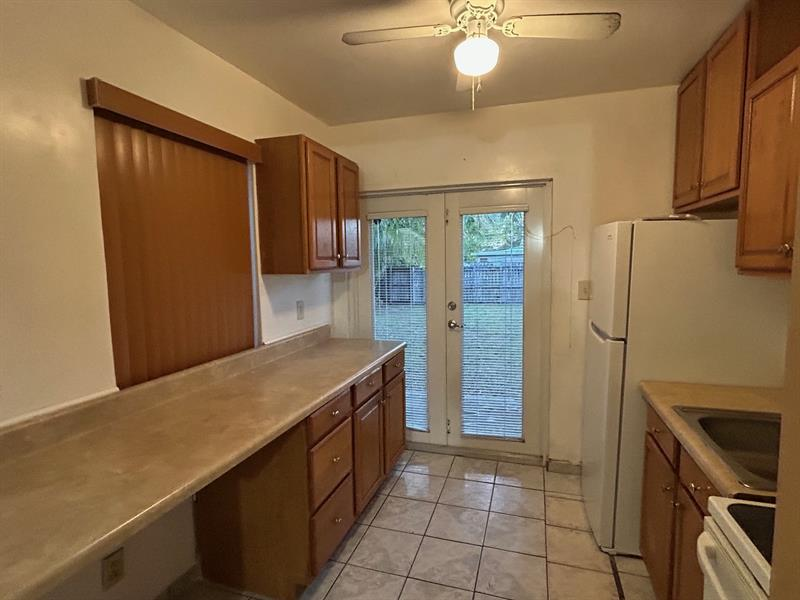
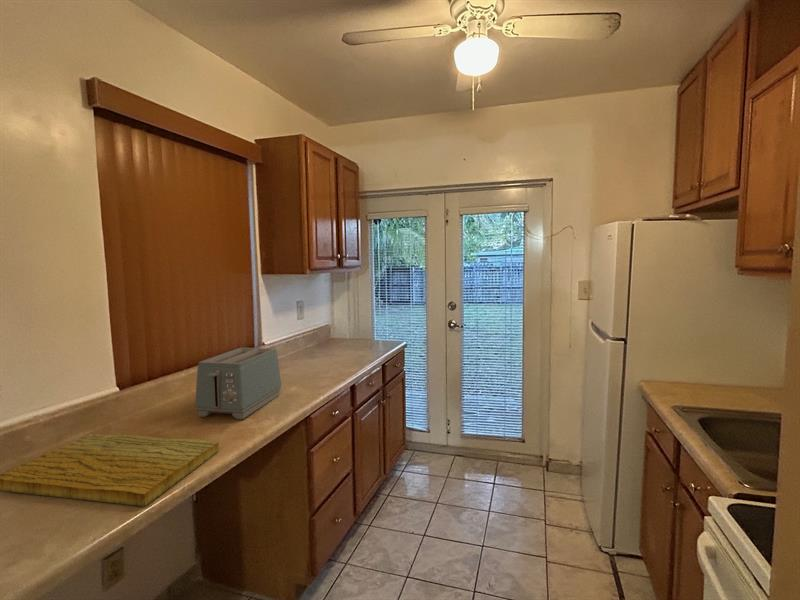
+ toaster (238, 381)
+ cutting board (113, 462)
